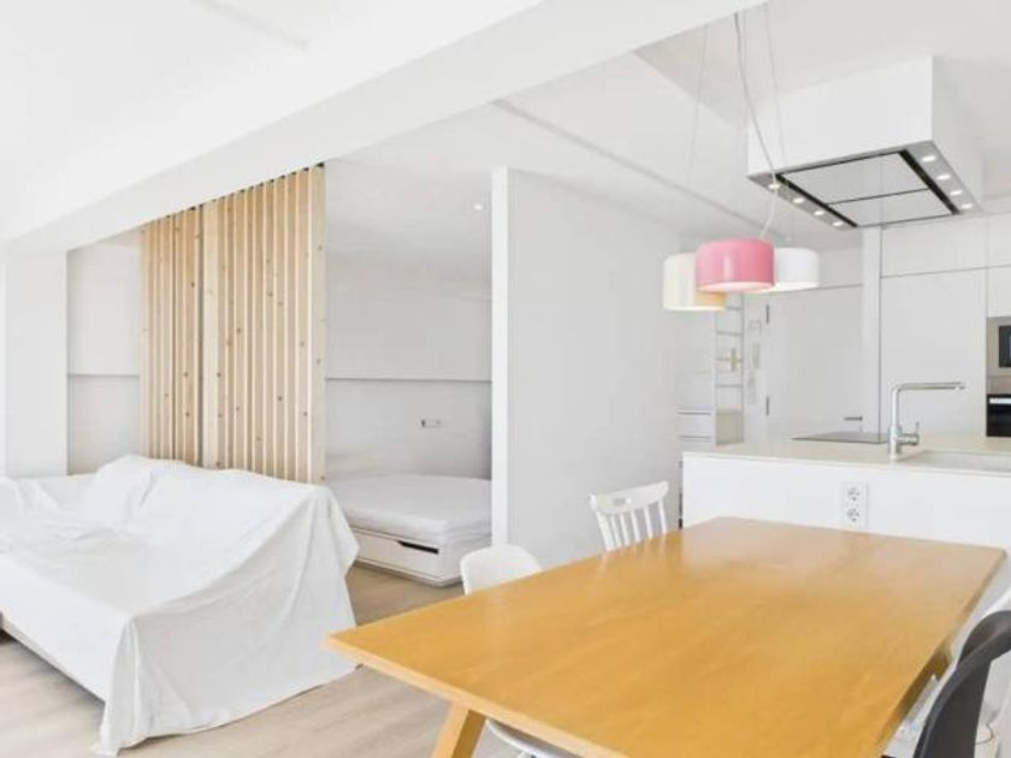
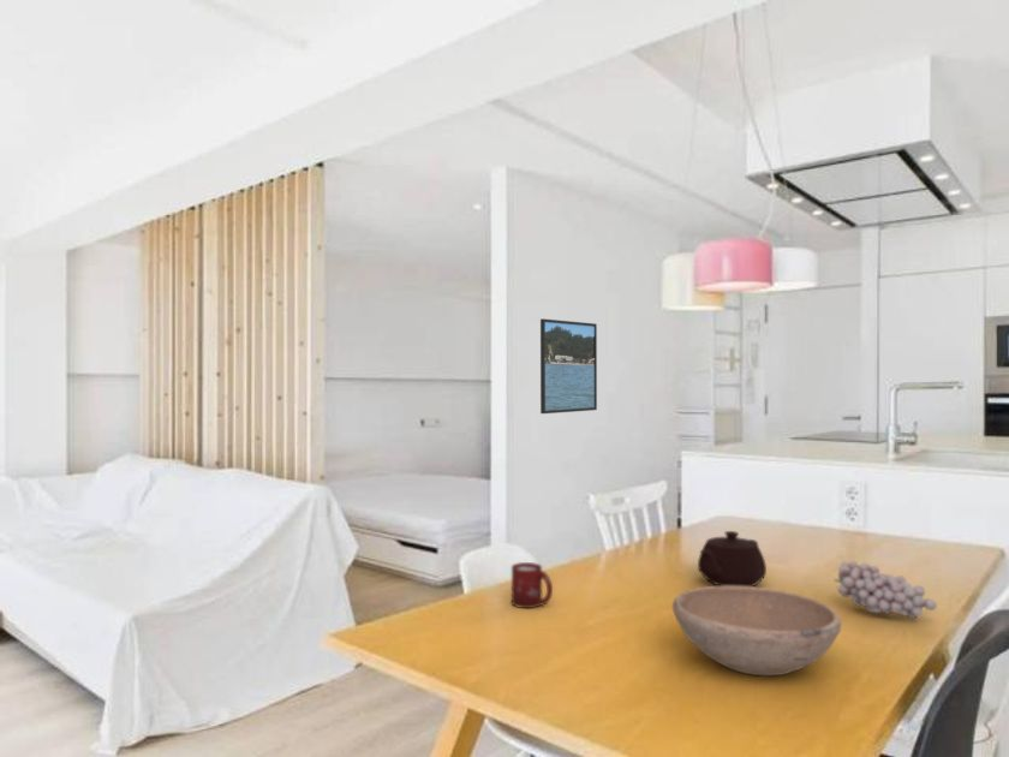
+ cup (532, 585)
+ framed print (569, 366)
+ fruit (882, 590)
+ bowl (753, 632)
+ teapot (729, 558)
